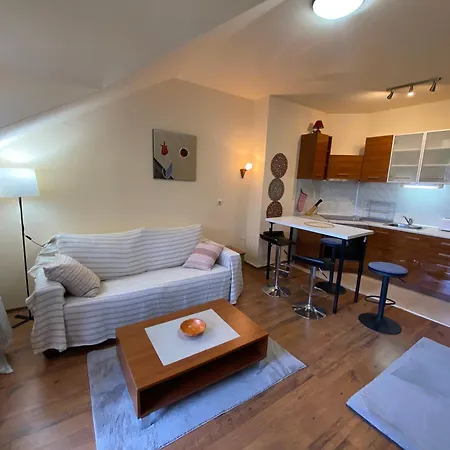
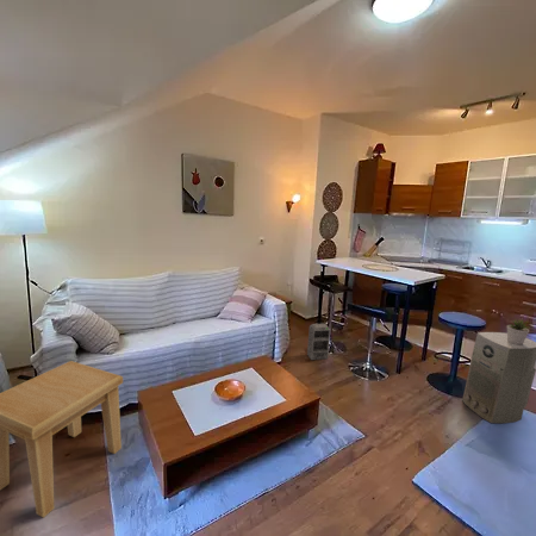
+ air purifier (500, 375)
+ potted plant (517, 329)
+ speaker (318, 341)
+ side table (58, 428)
